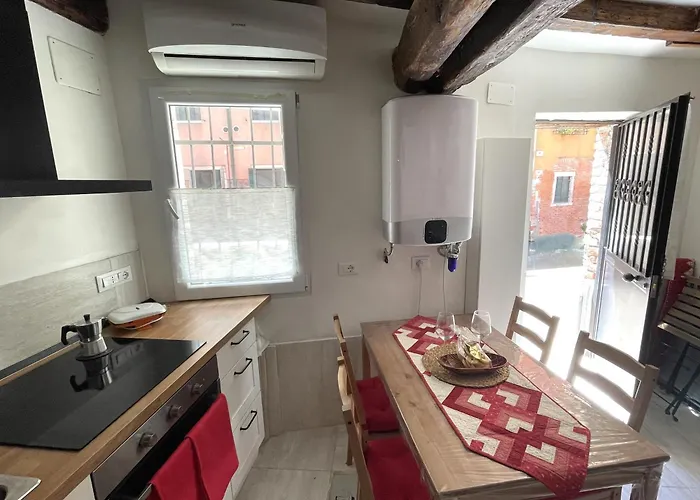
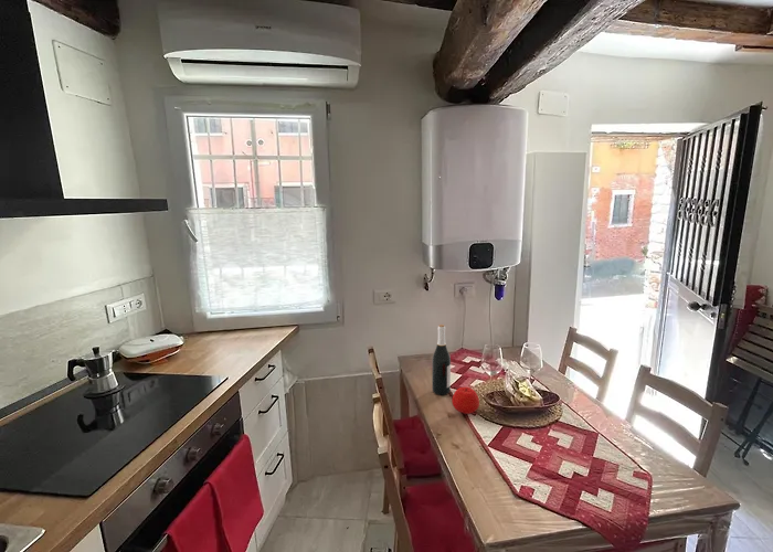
+ wine bottle (441, 358)
+ apple (465, 400)
